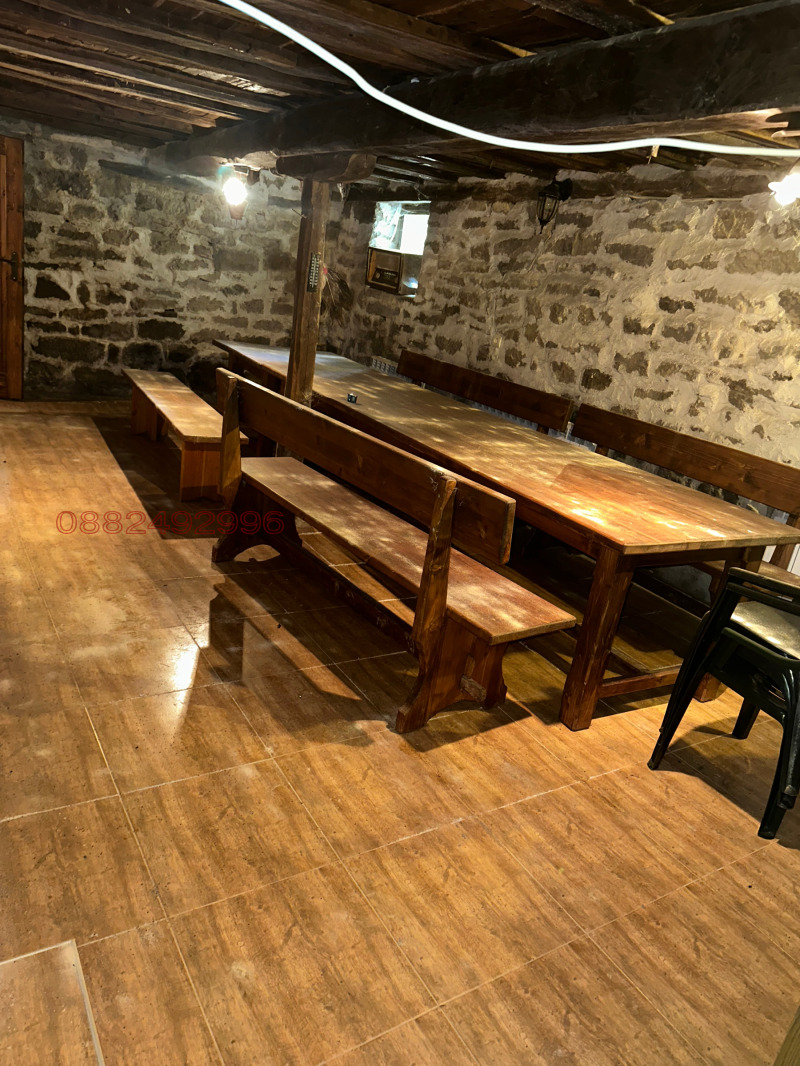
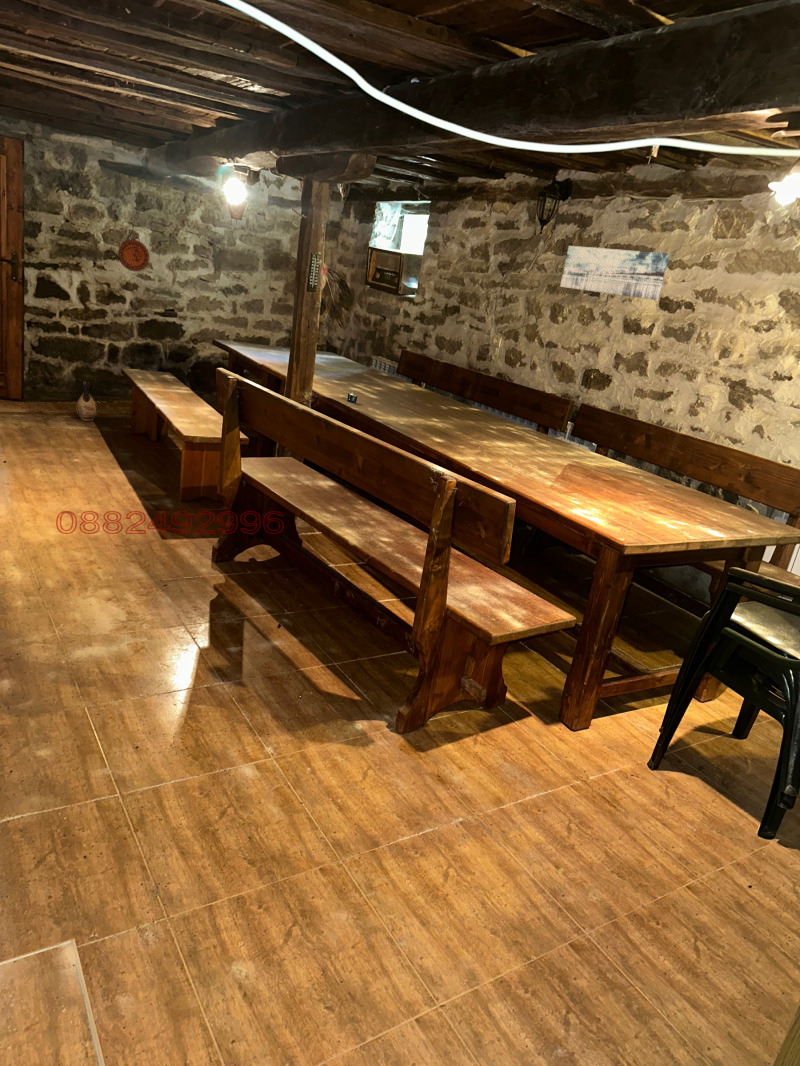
+ ceramic jug (86, 400)
+ decorative plate (133, 255)
+ wall art (610, 271)
